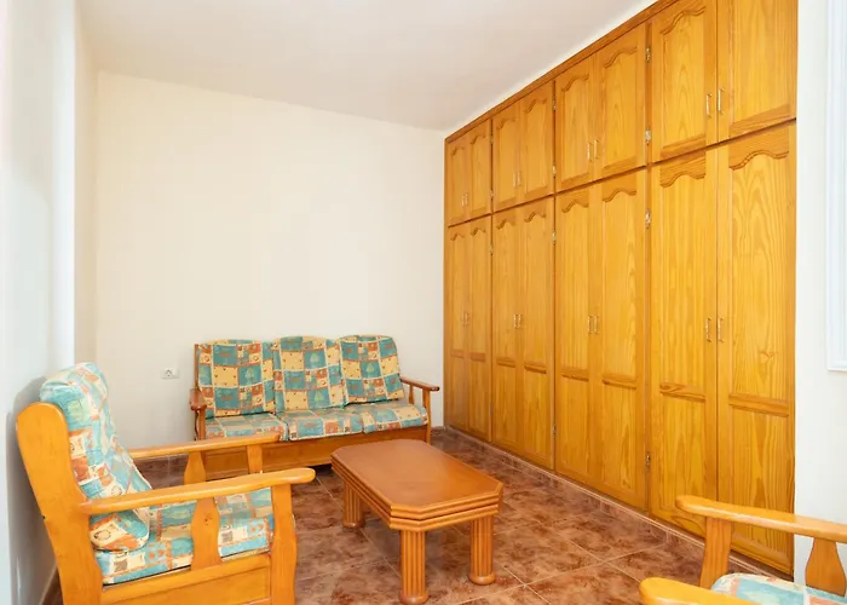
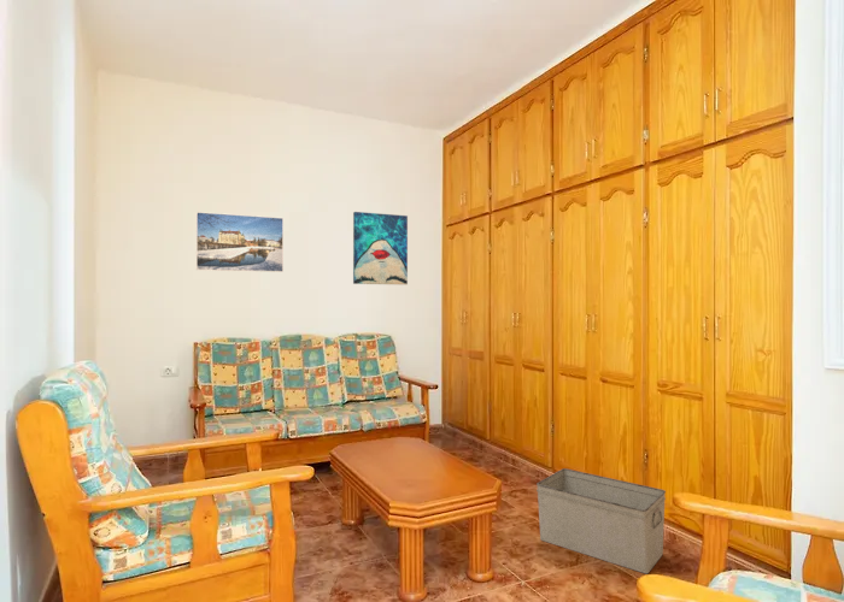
+ wall art (380, 248)
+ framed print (240, 242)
+ storage bin (599, 517)
